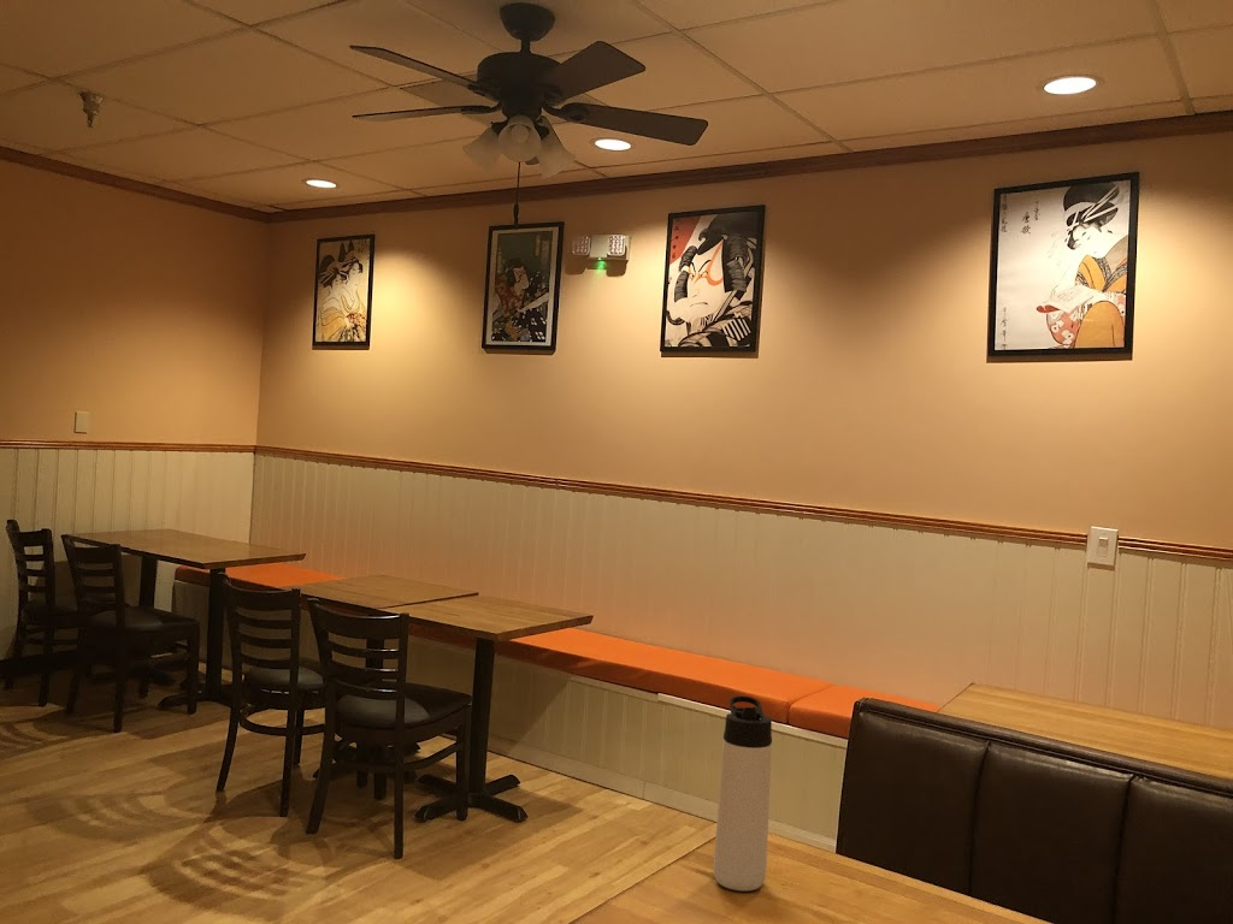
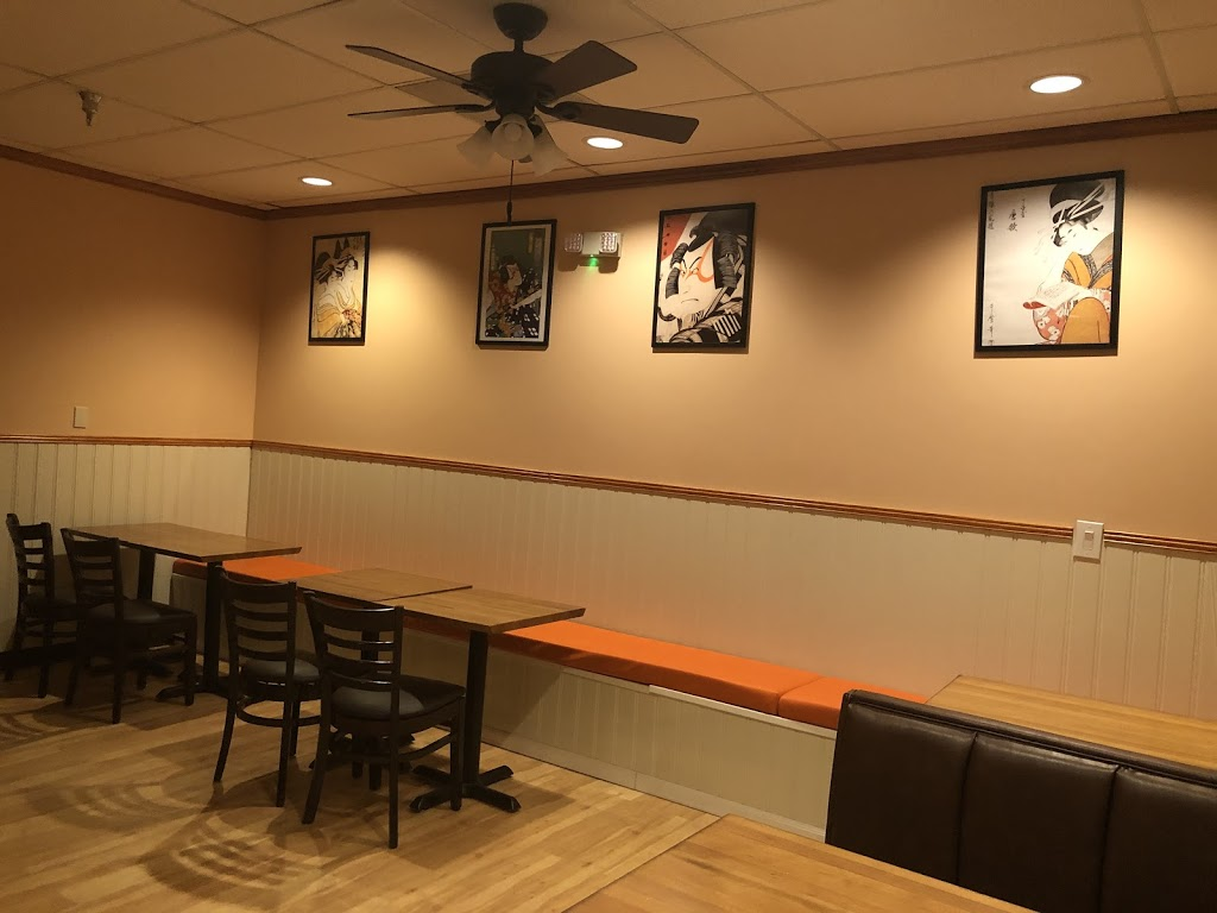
- thermos bottle (742, 790)
